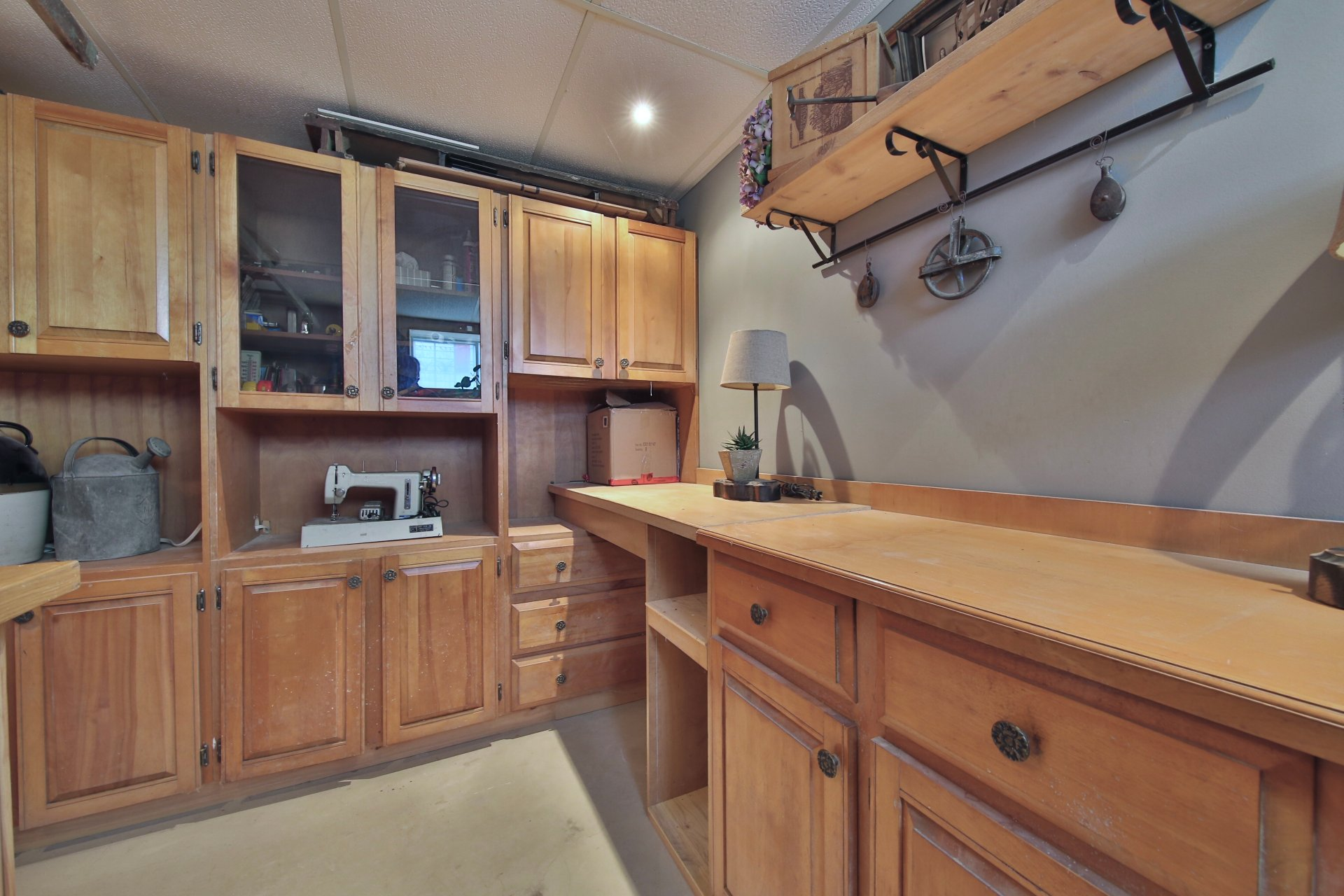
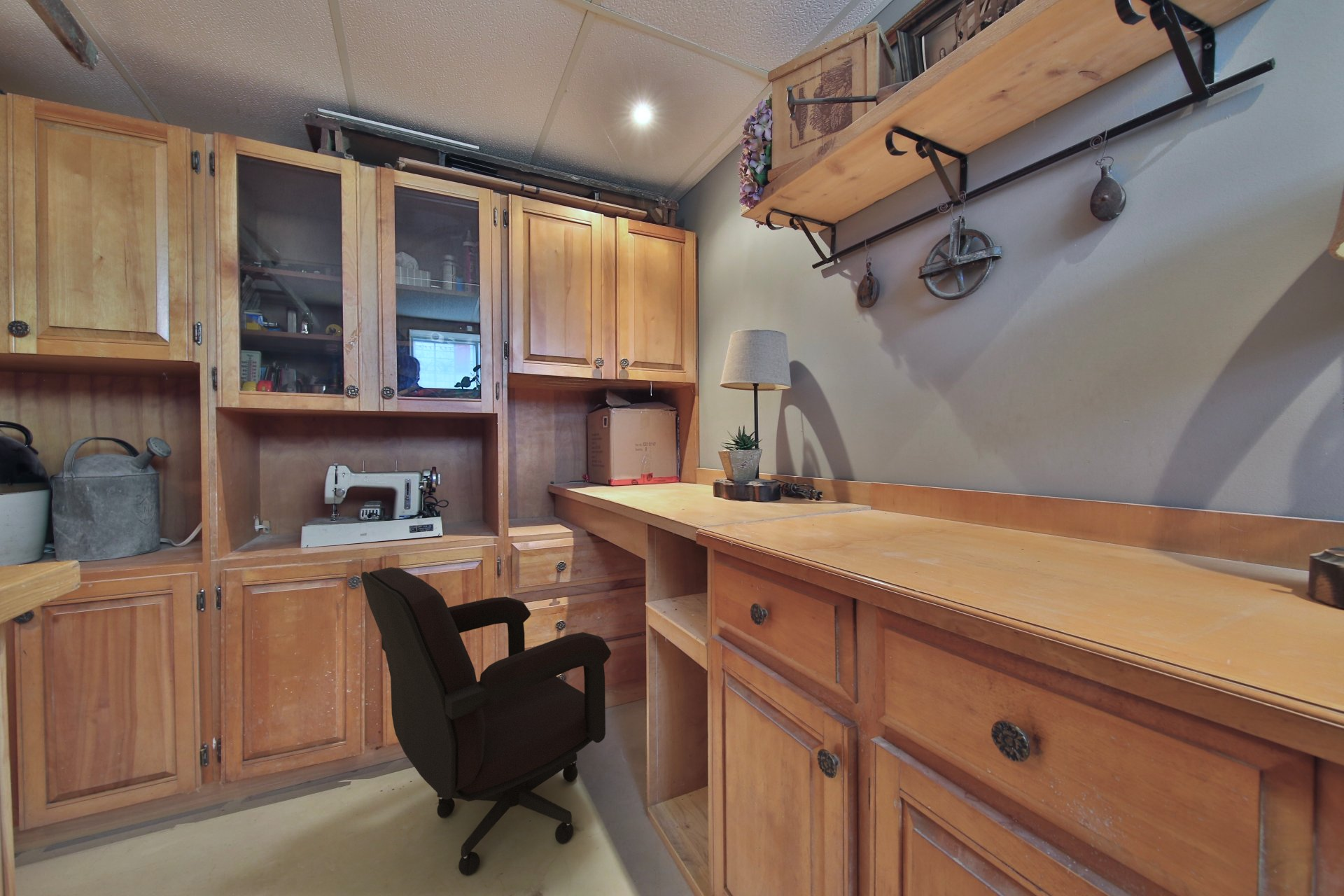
+ office chair (493, 690)
